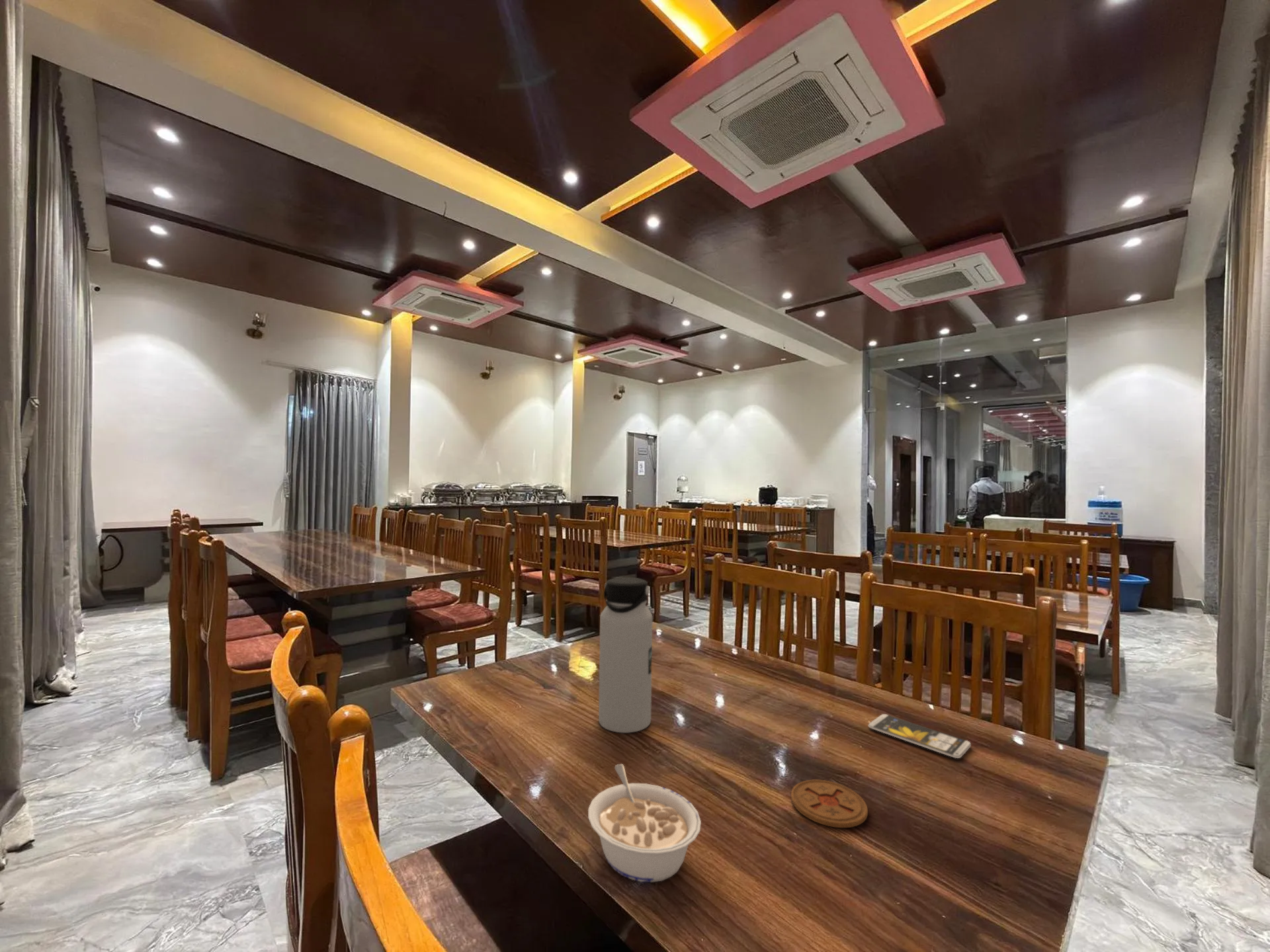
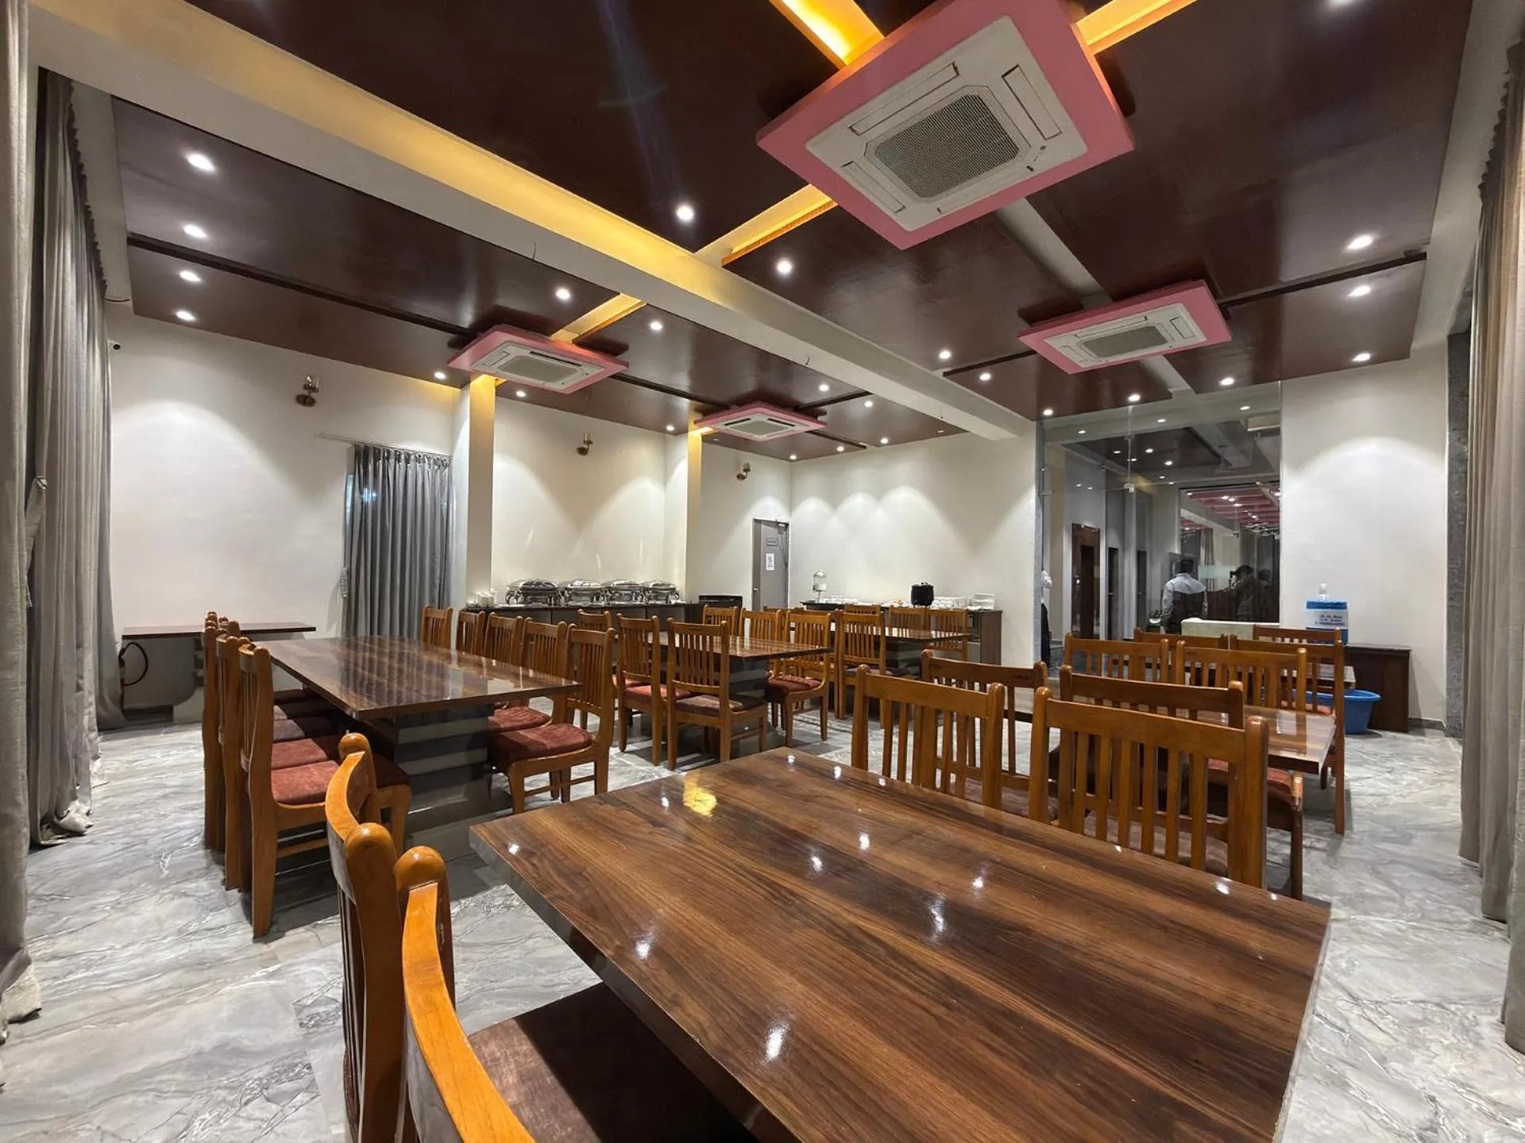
- water bottle (626, 651)
- smartphone (917, 734)
- legume (640, 828)
- coaster (828, 802)
